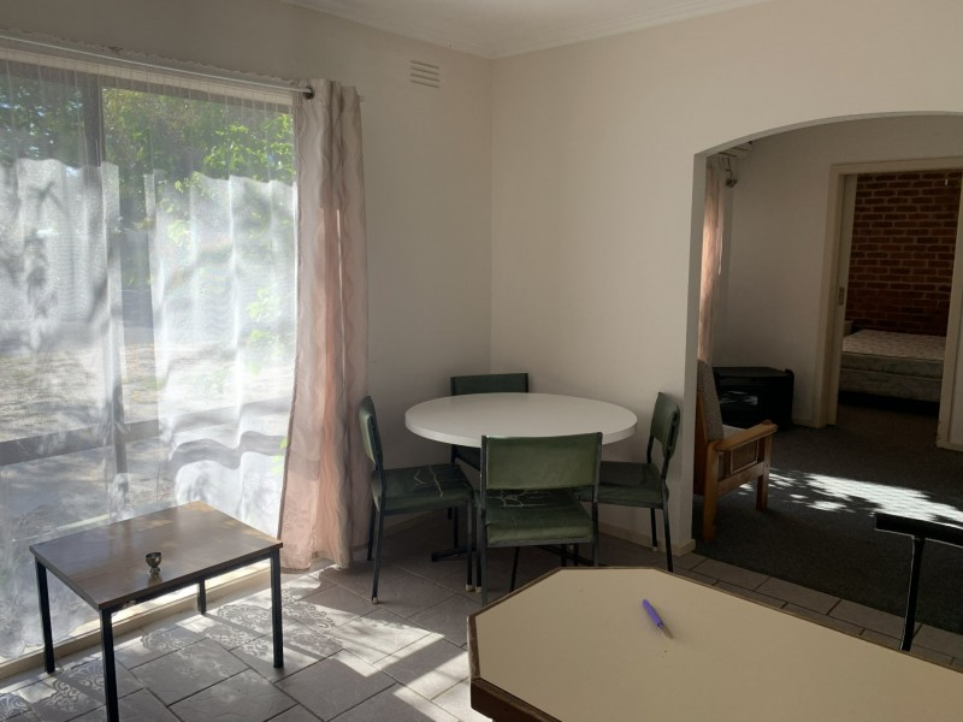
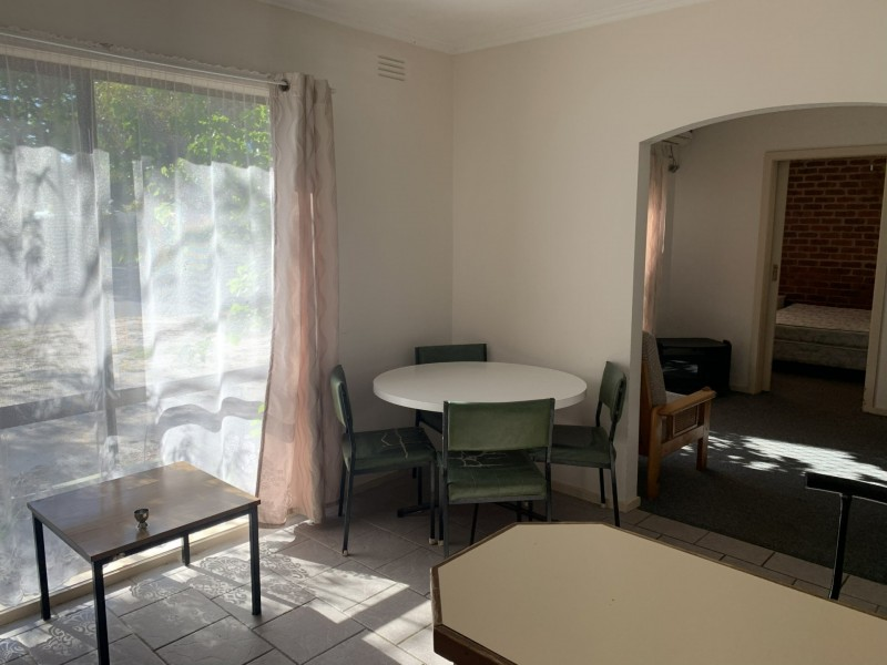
- pen (651, 611)
